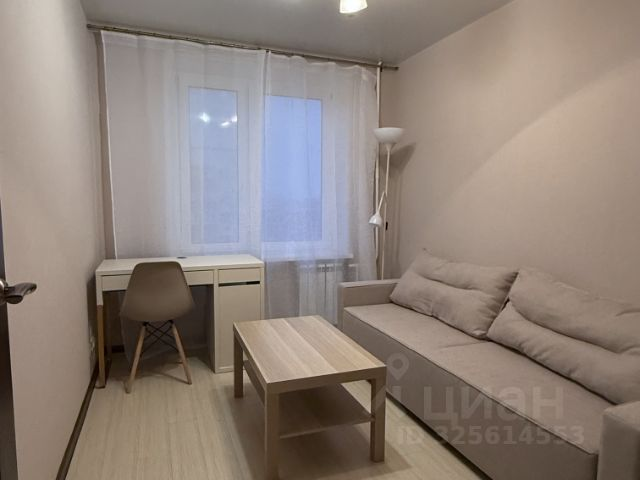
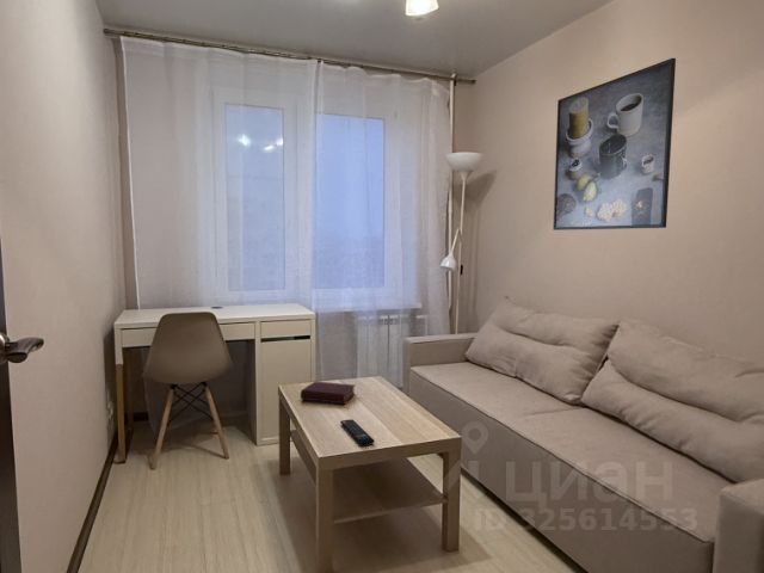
+ book (328, 392)
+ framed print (605, 156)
+ remote control (356, 431)
